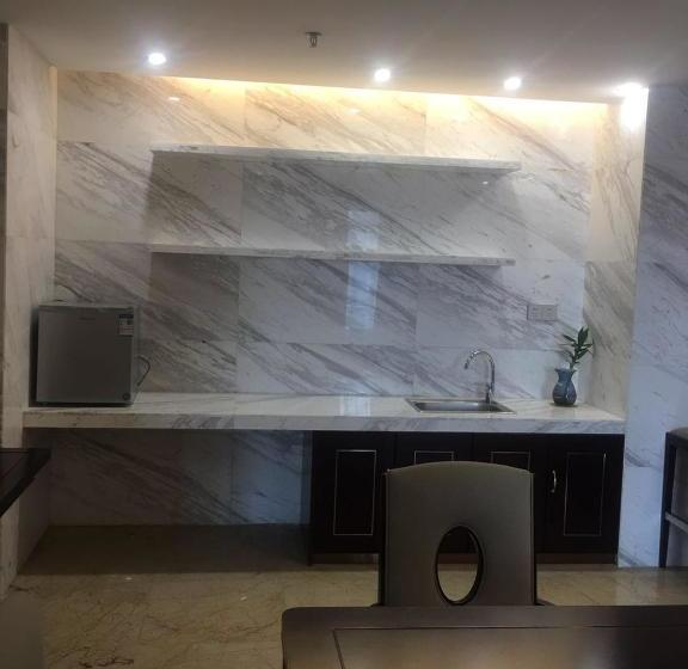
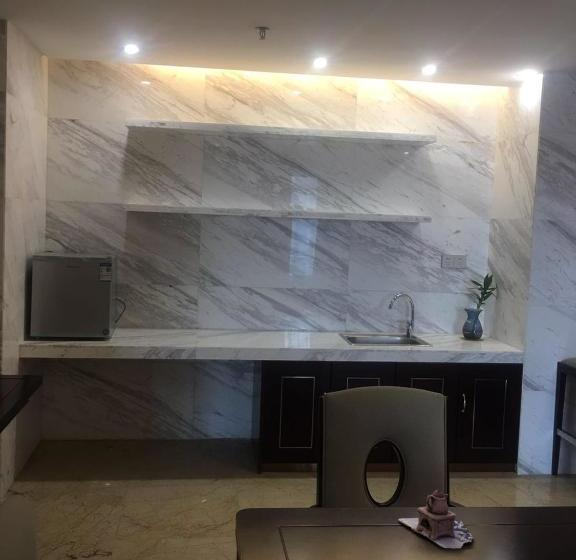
+ teapot (439, 512)
